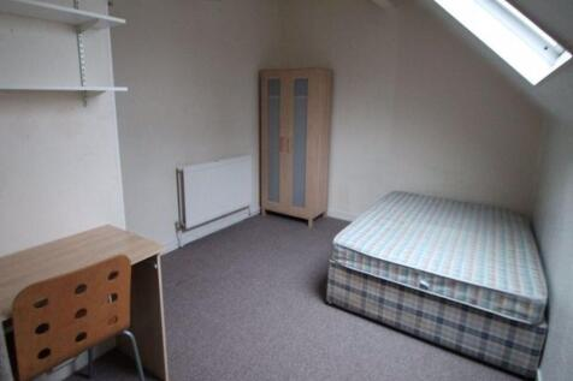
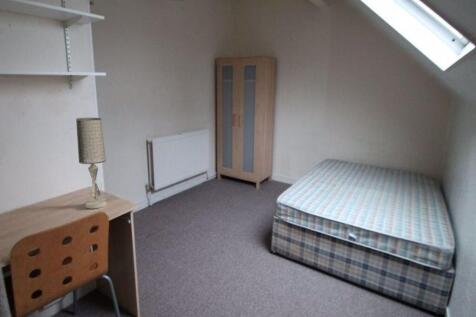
+ table lamp (92, 162)
